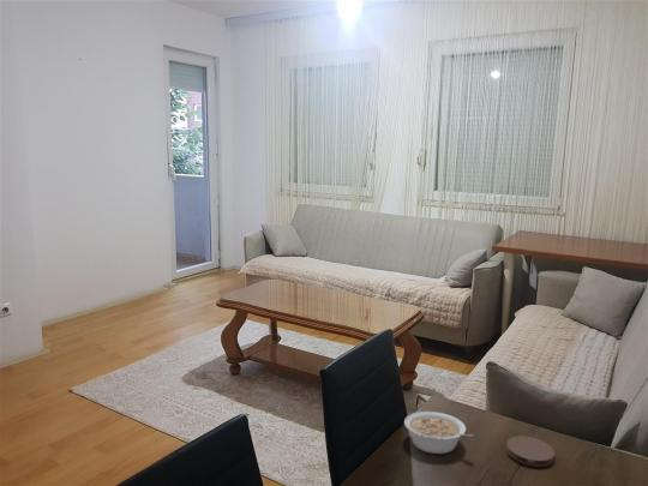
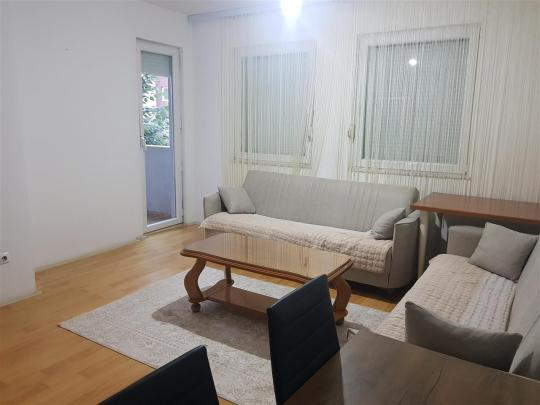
- coaster (529, 450)
- legume (437, 432)
